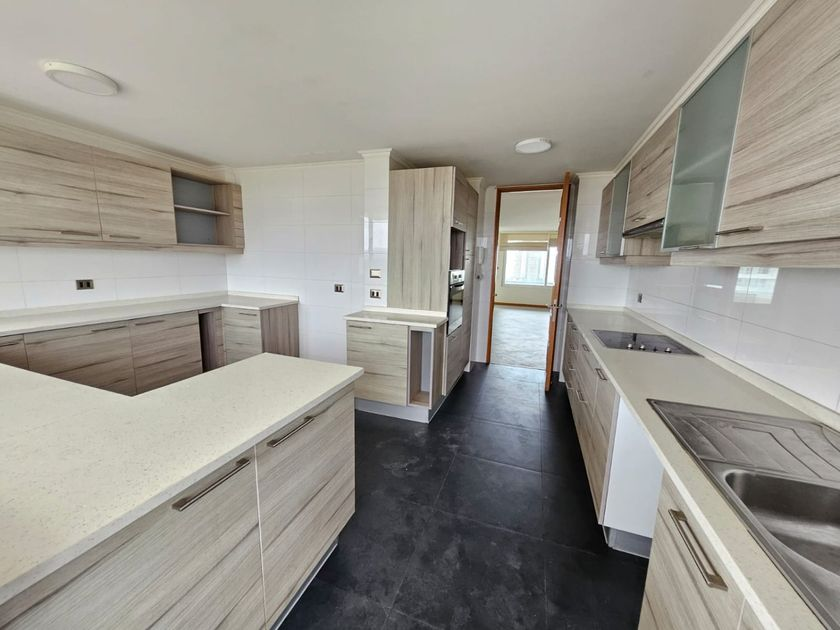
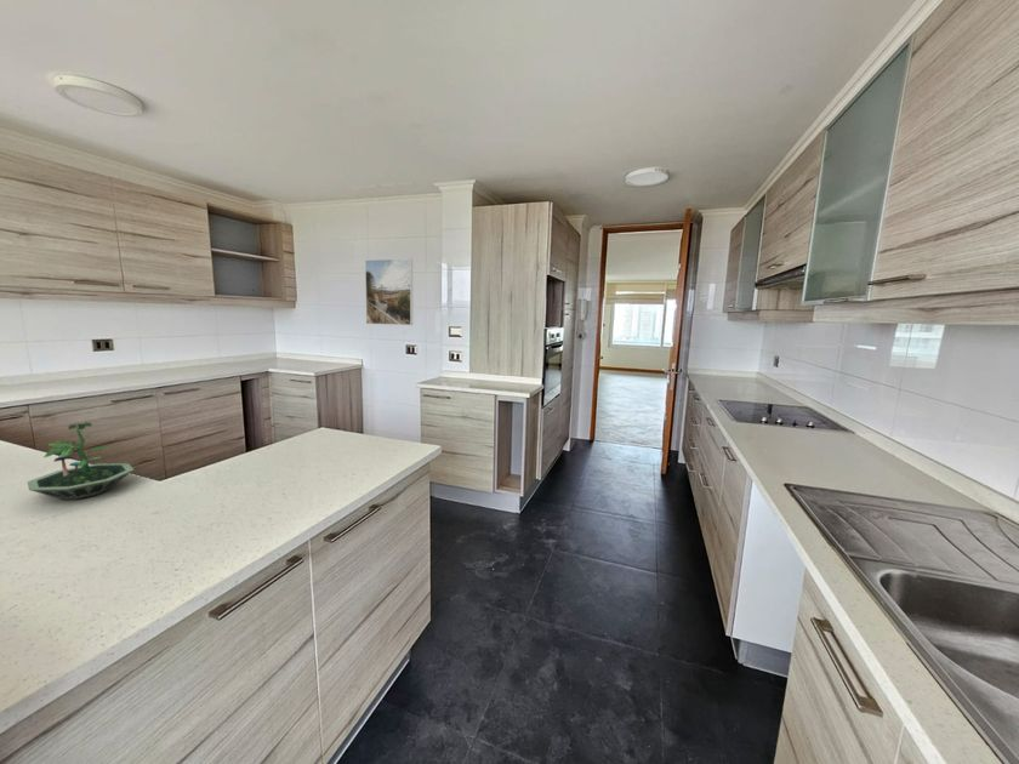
+ terrarium (78, 435)
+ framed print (388, 292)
